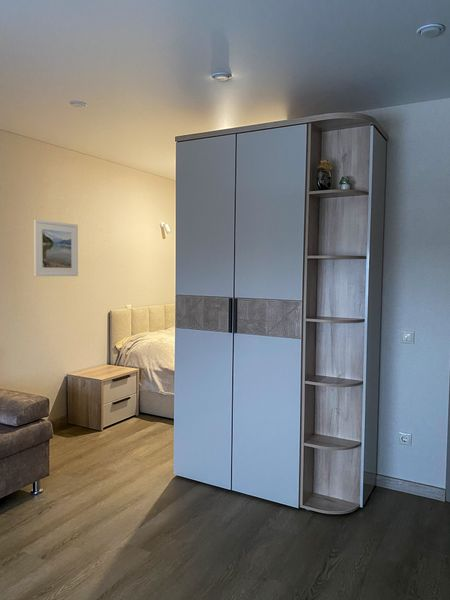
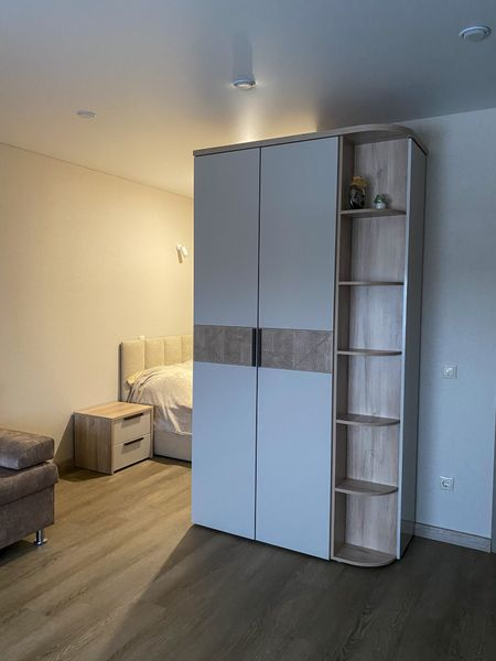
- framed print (56, 249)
